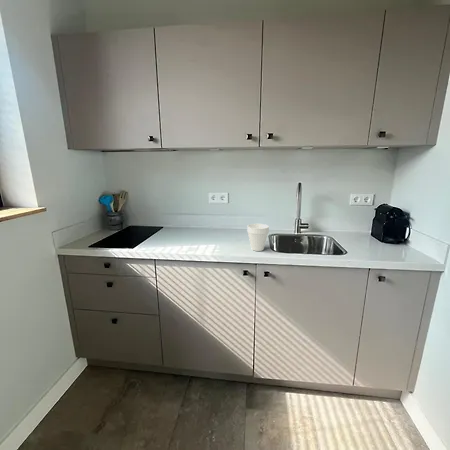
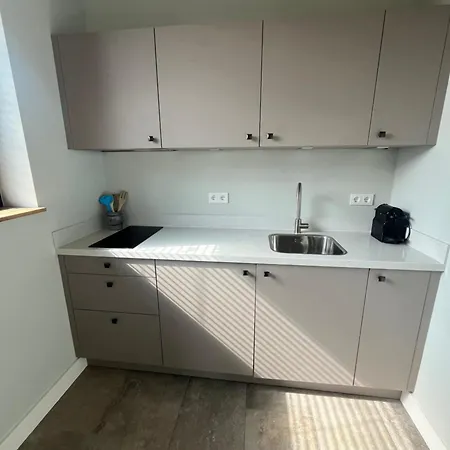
- cup (257, 237)
